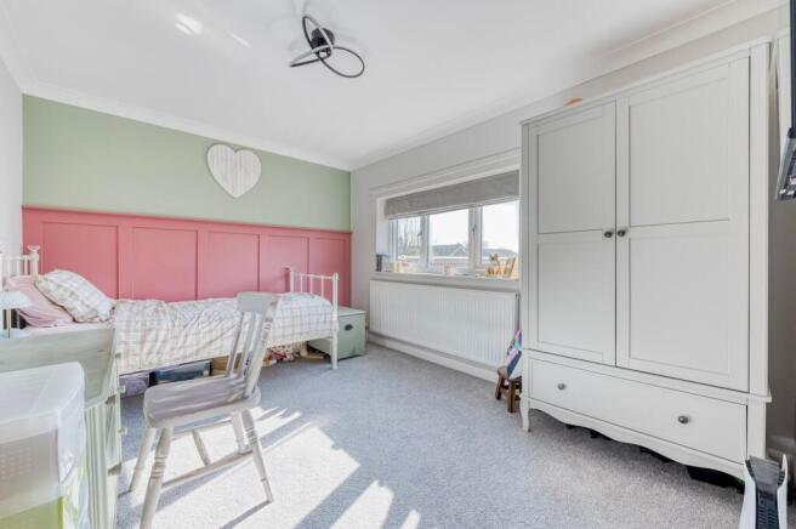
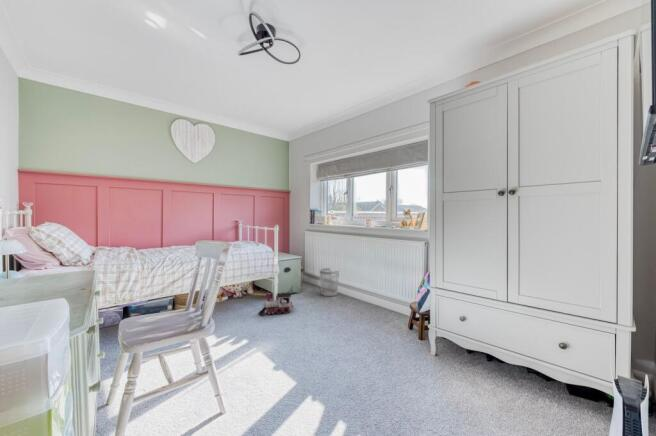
+ toy train (276, 302)
+ wastebasket (329, 281)
